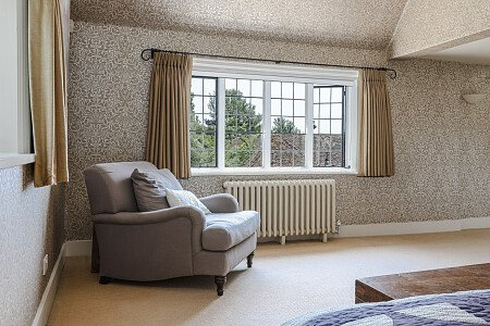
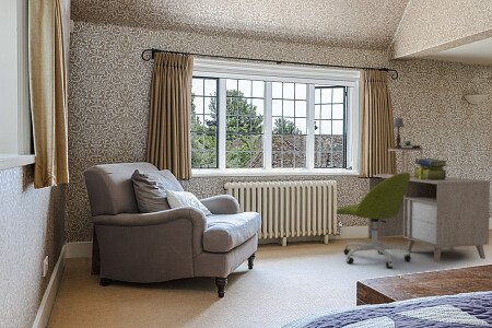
+ office chair (373, 215)
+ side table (405, 147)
+ desk (422, 212)
+ stack of books (430, 168)
